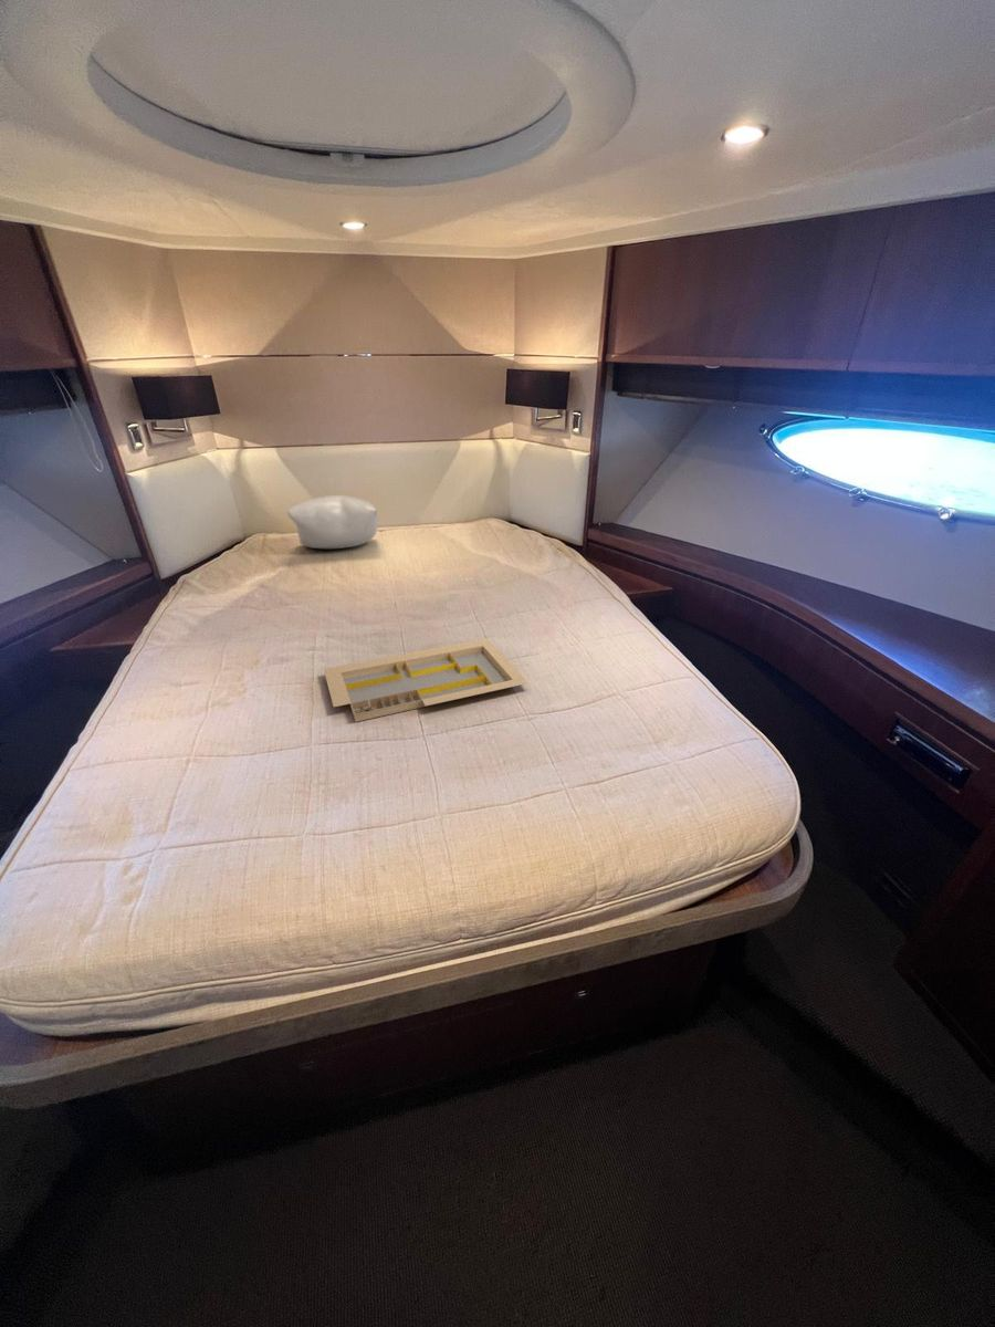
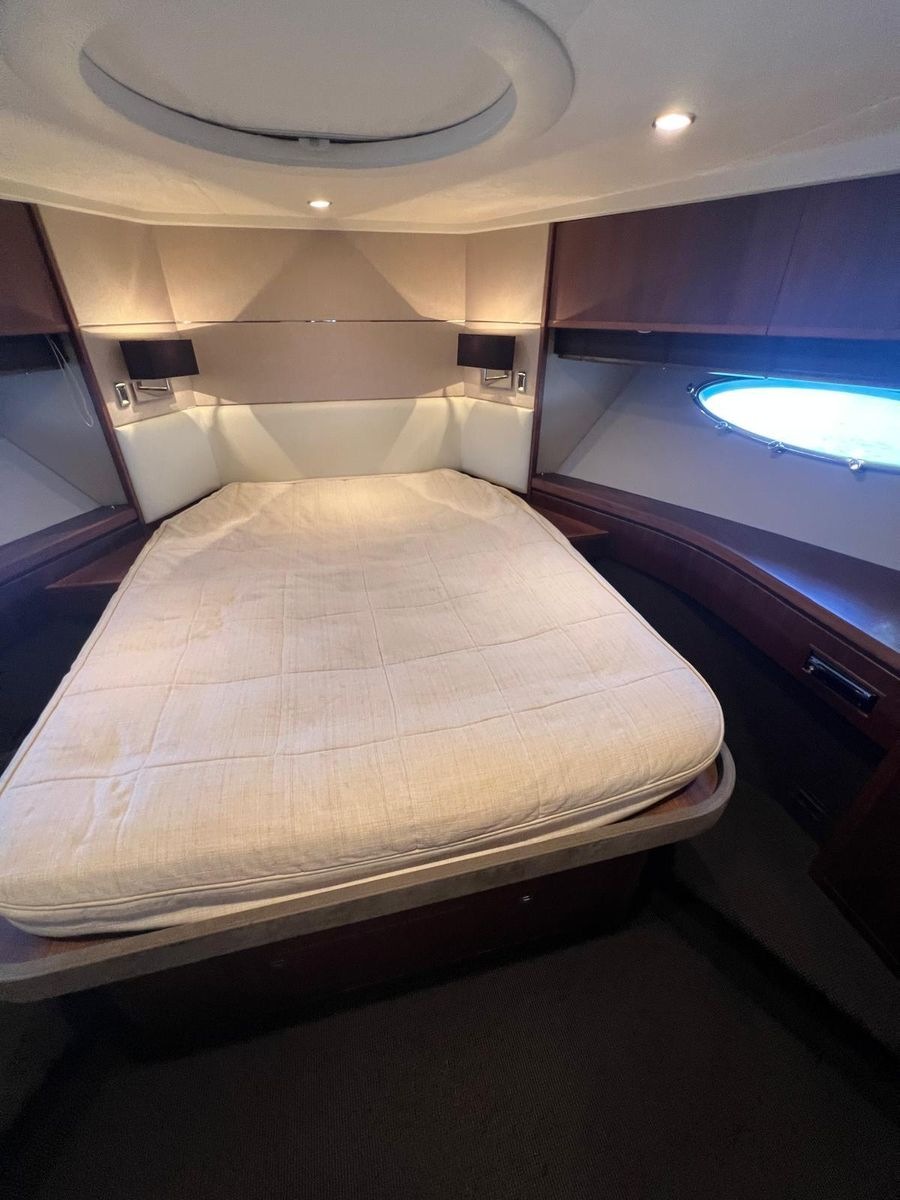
- pillow (335, 522)
- serving tray (423, 679)
